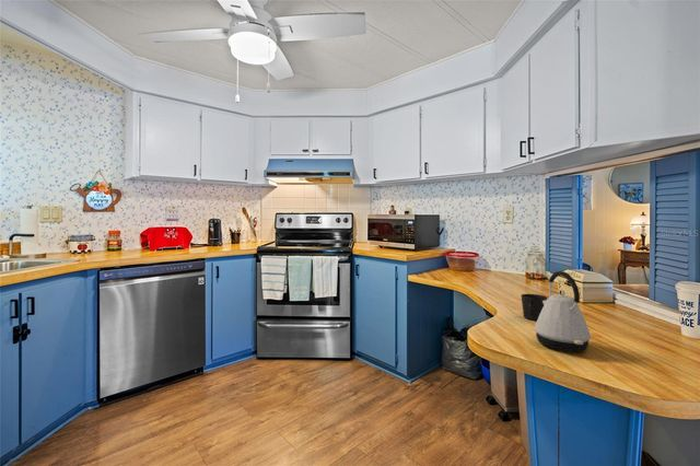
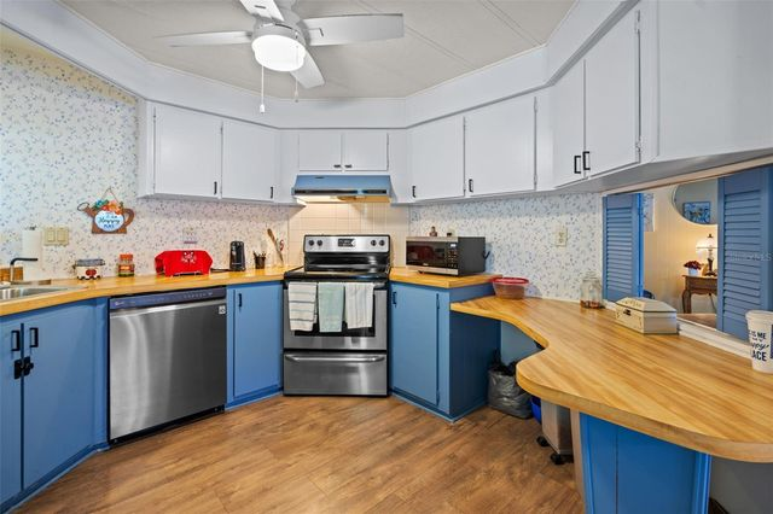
- kettle (560, 307)
- cup (533, 307)
